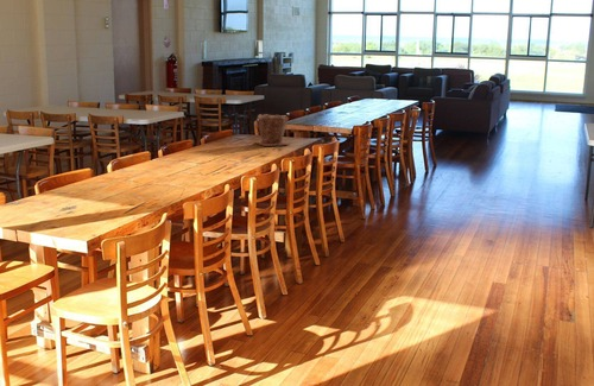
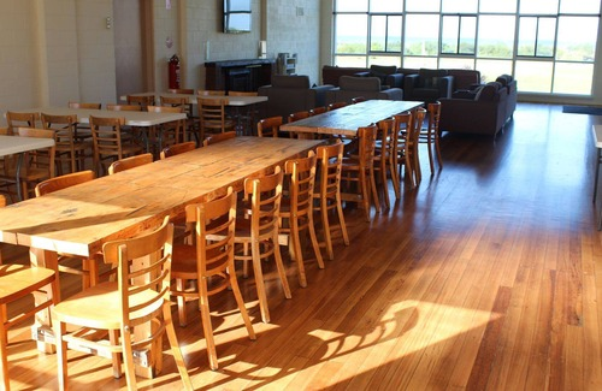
- plant pot (272, 129)
